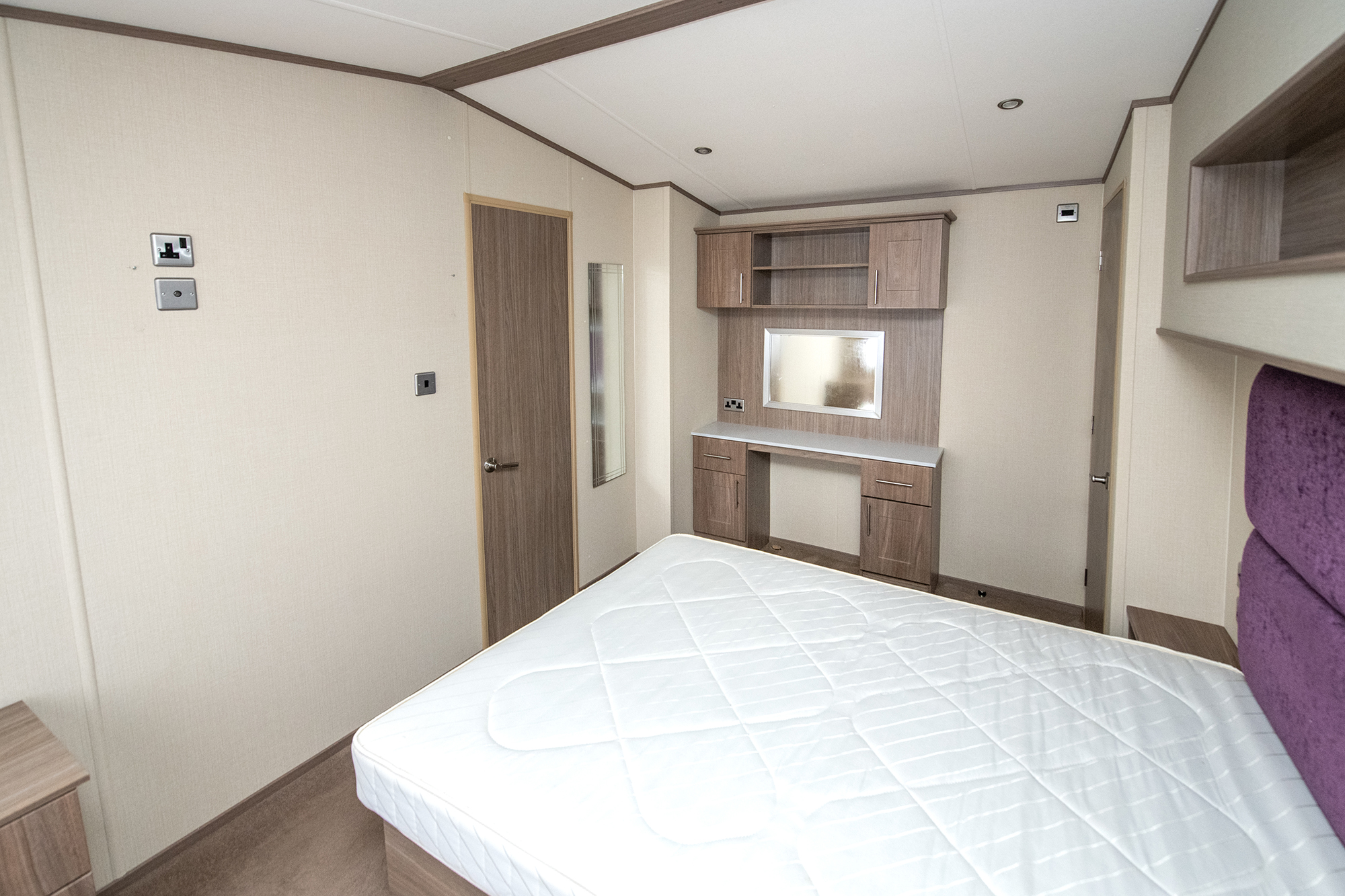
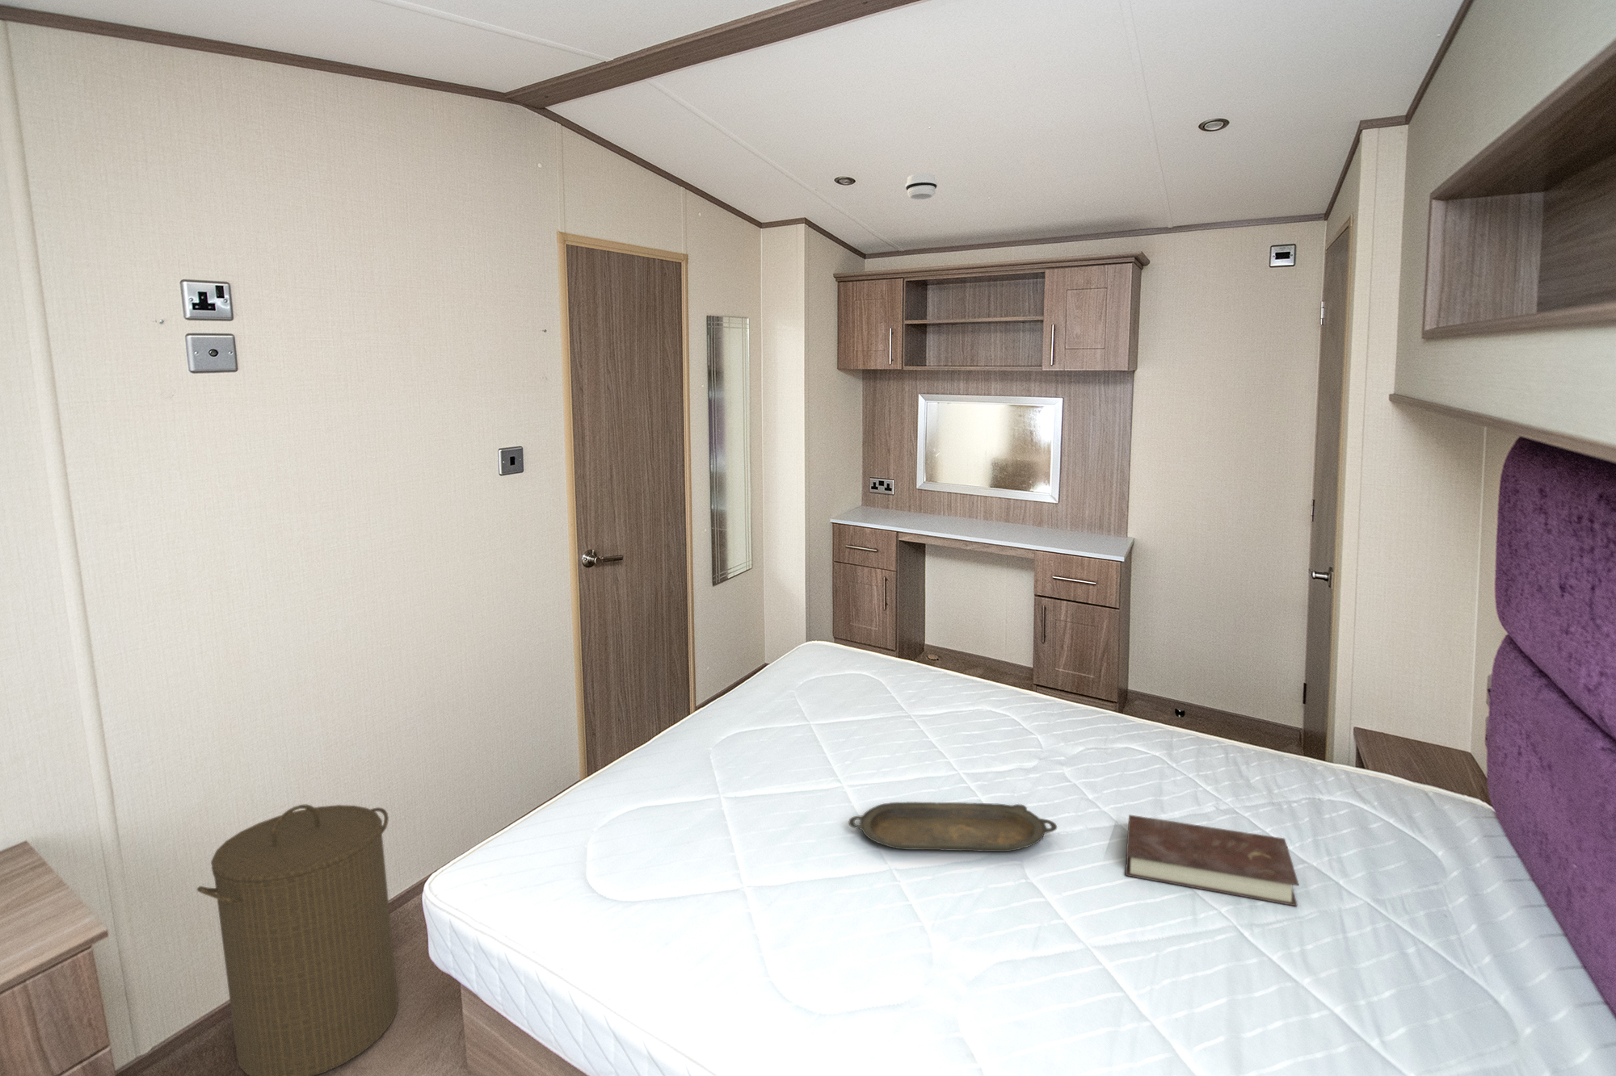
+ laundry hamper (310, 920)
+ smoke detector (922, 186)
+ serving tray (952, 829)
+ book (1205, 856)
